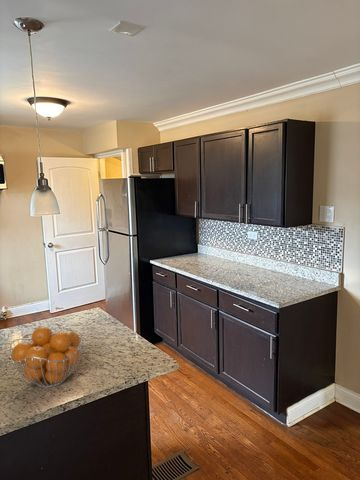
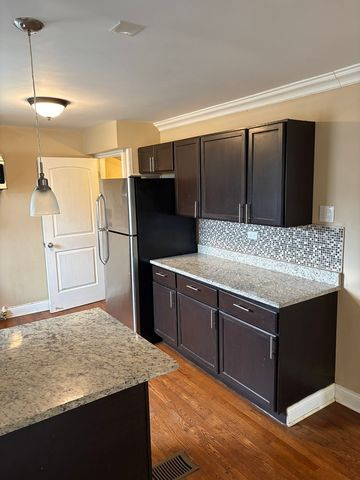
- fruit basket (49, 355)
